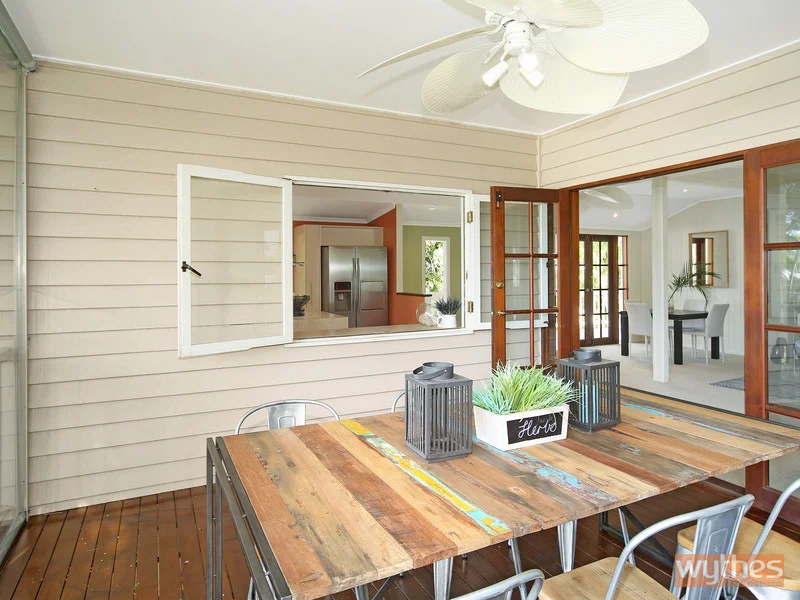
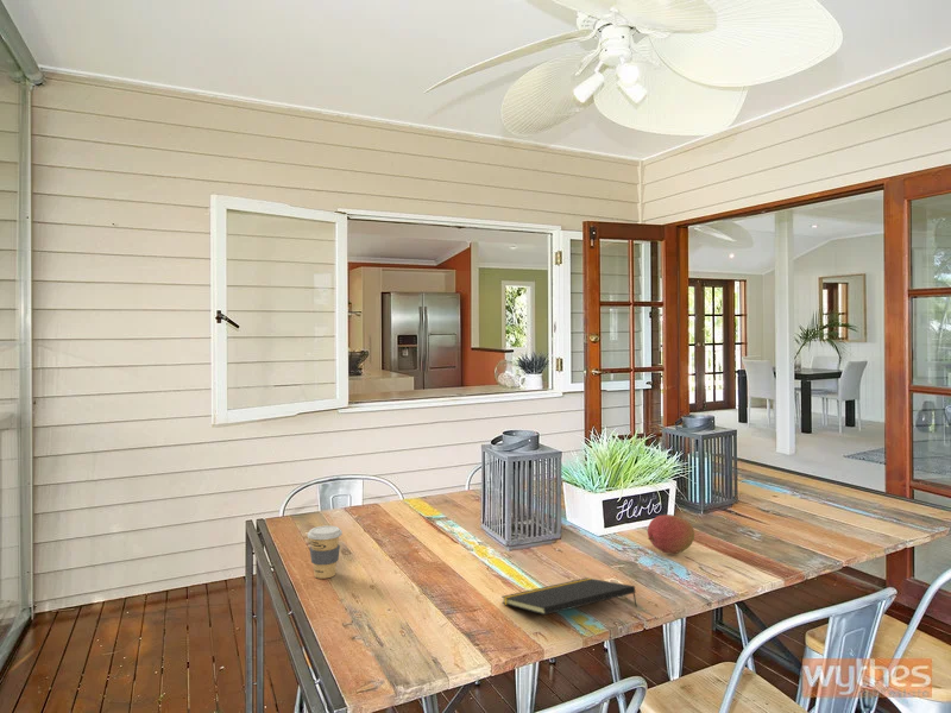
+ notepad (567, 594)
+ fruit (670, 534)
+ coffee cup (325, 551)
